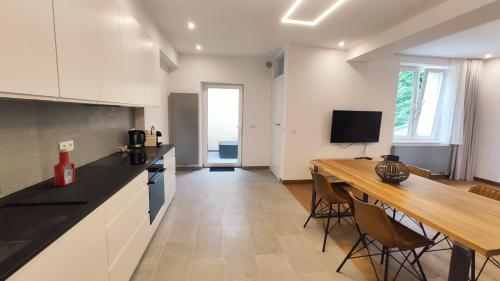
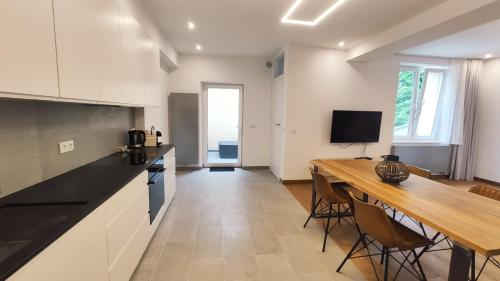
- soap bottle (64, 166)
